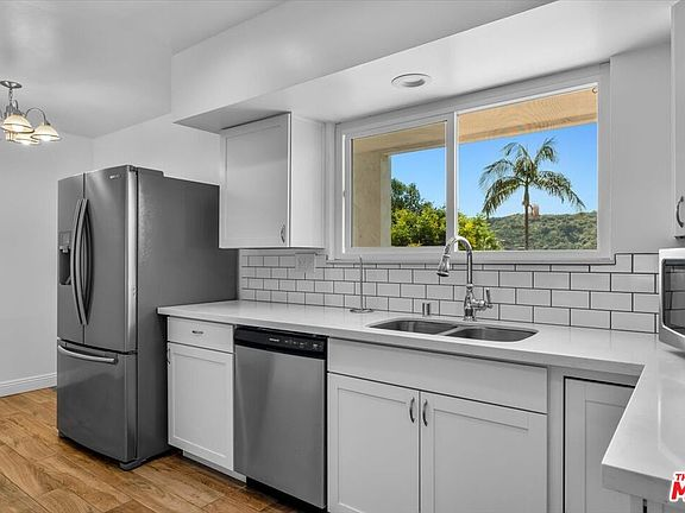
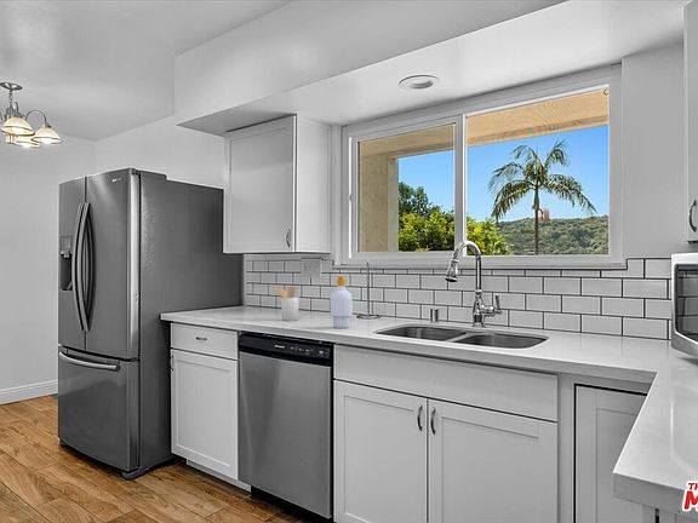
+ soap bottle (341, 301)
+ utensil holder (285, 303)
